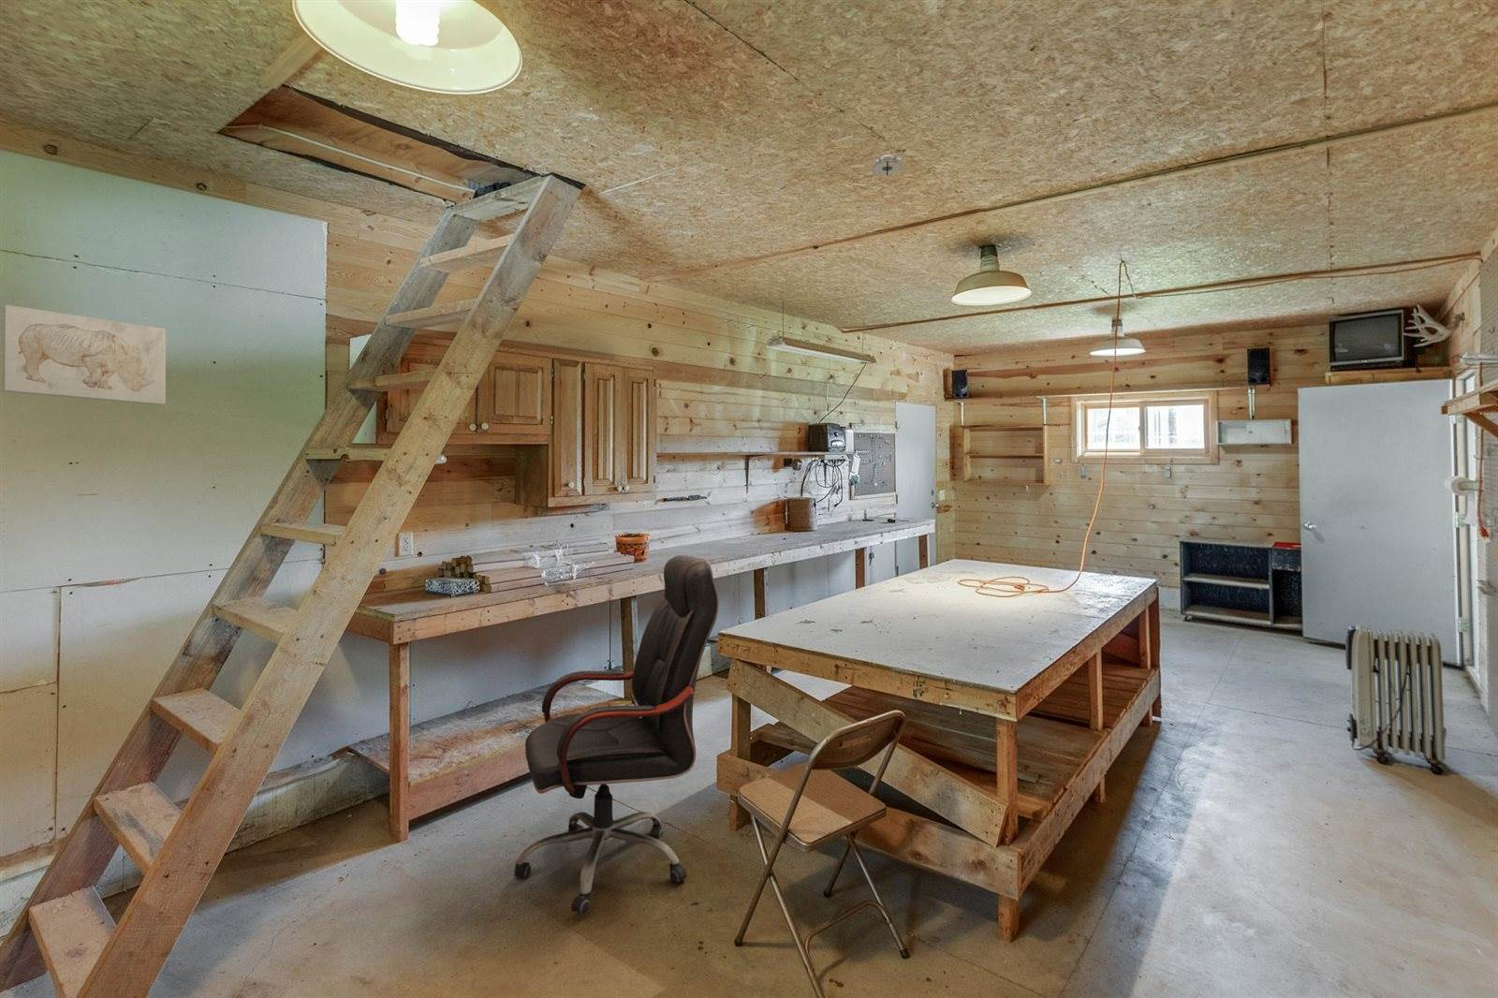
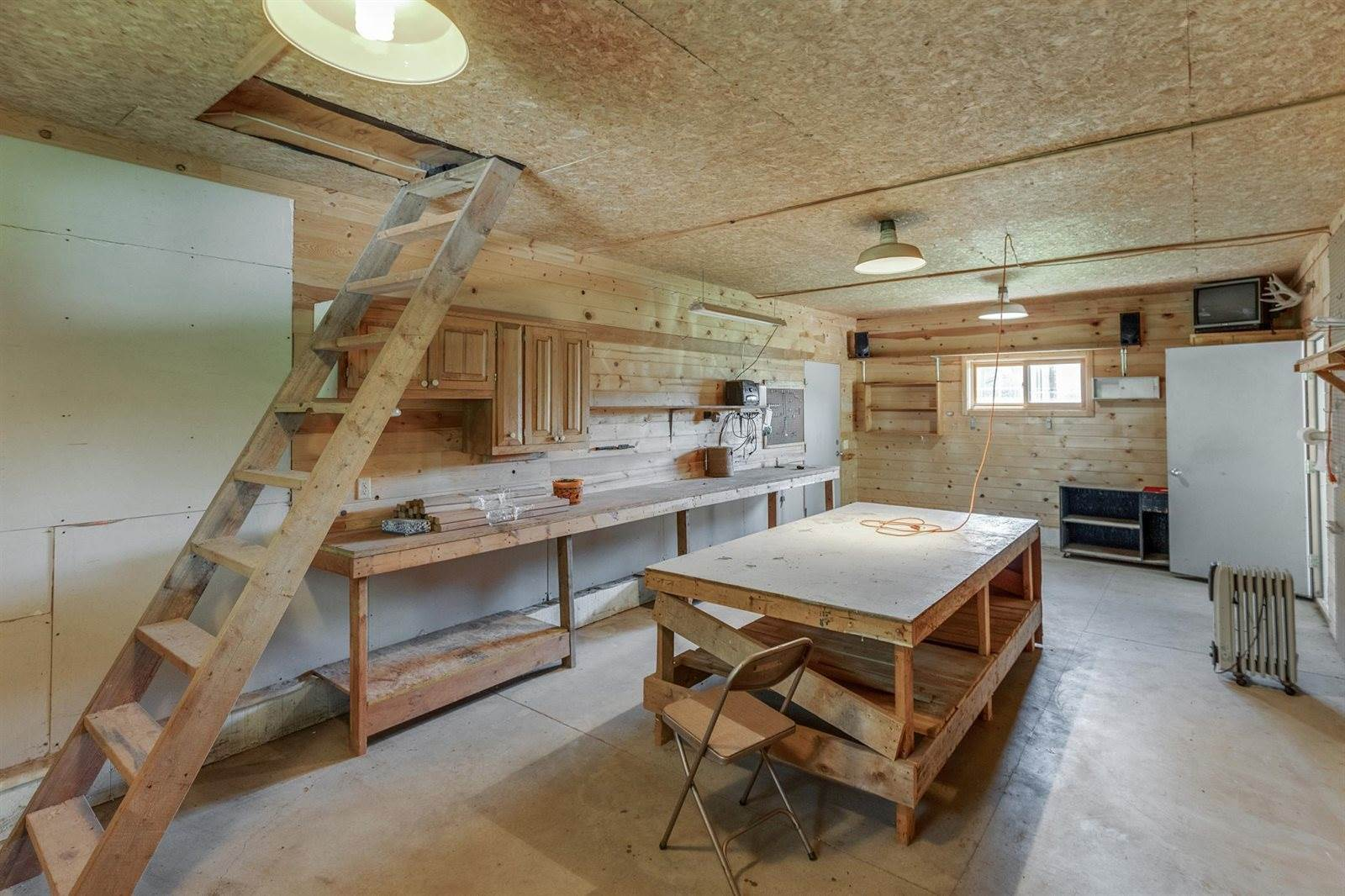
- wall art (89, 358)
- smoke detector (885, 165)
- office chair (614, 710)
